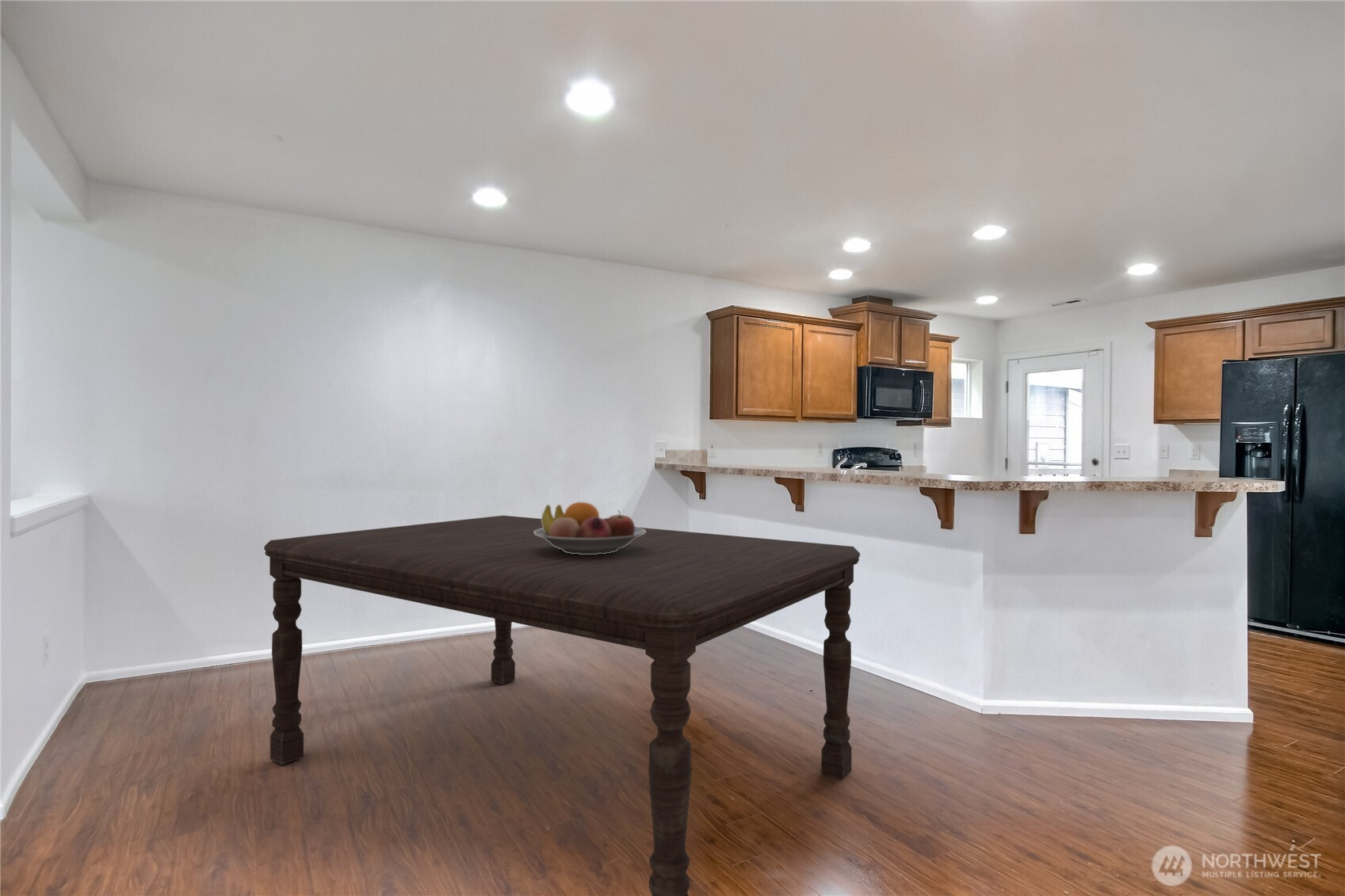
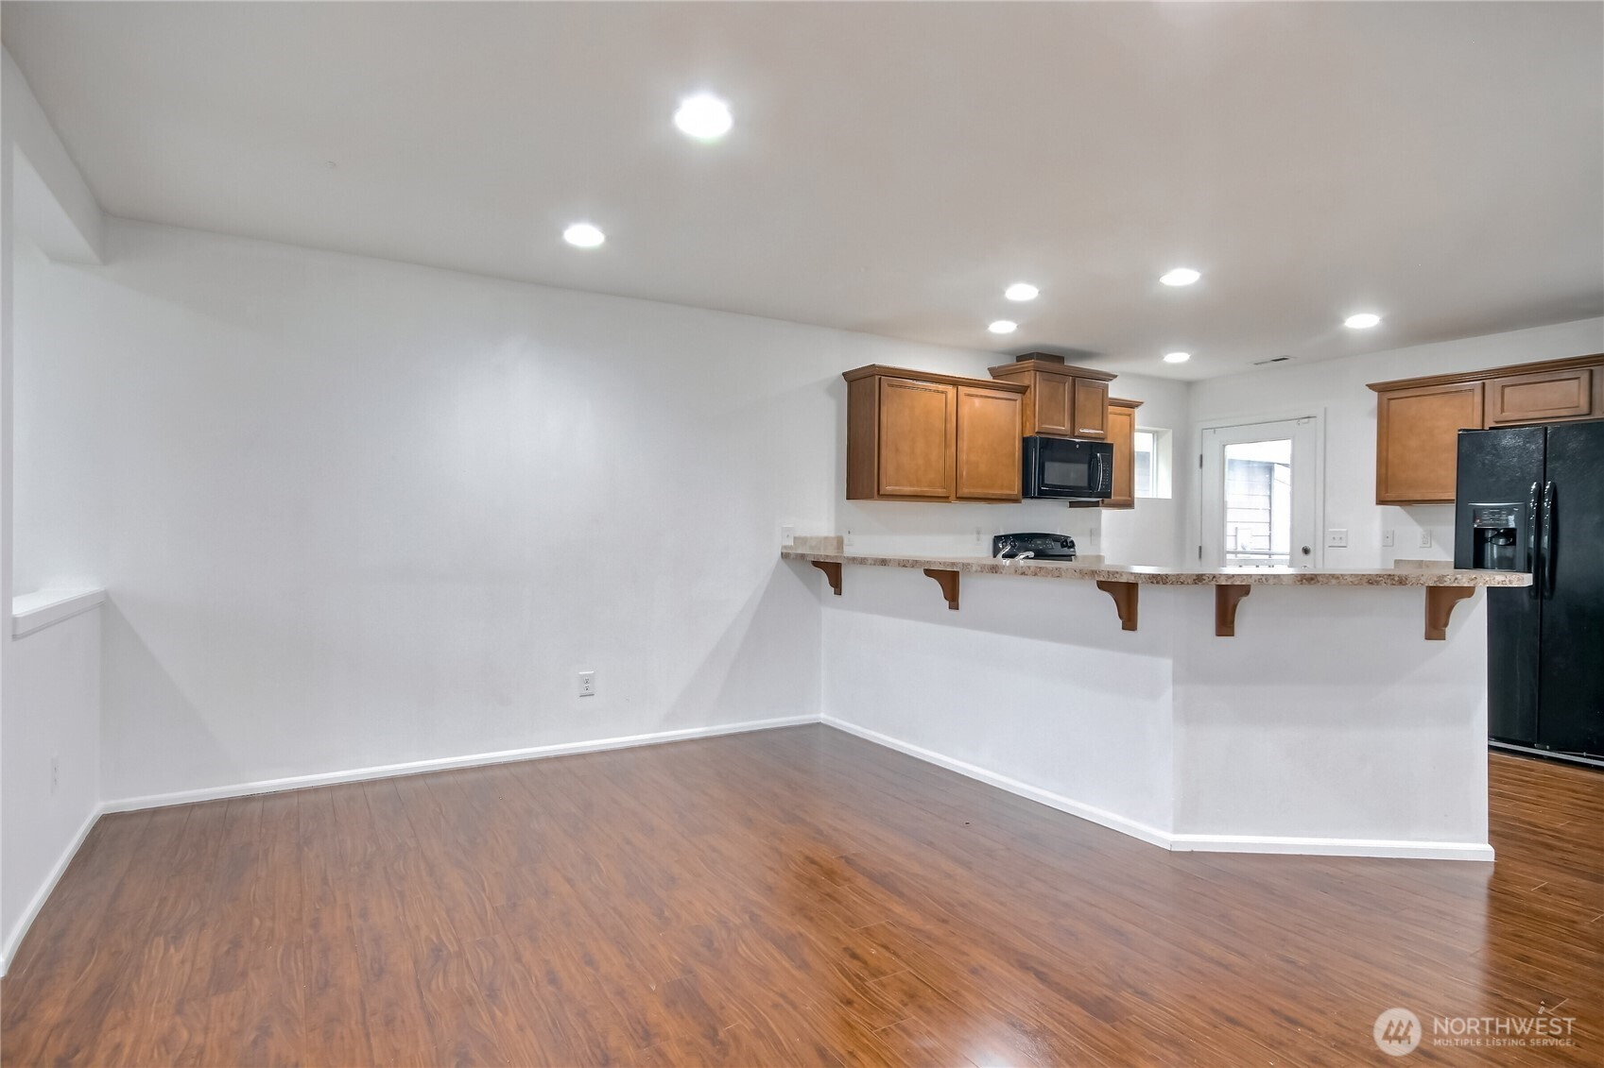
- dining table (562, 632)
- fruit bowl (590, 526)
